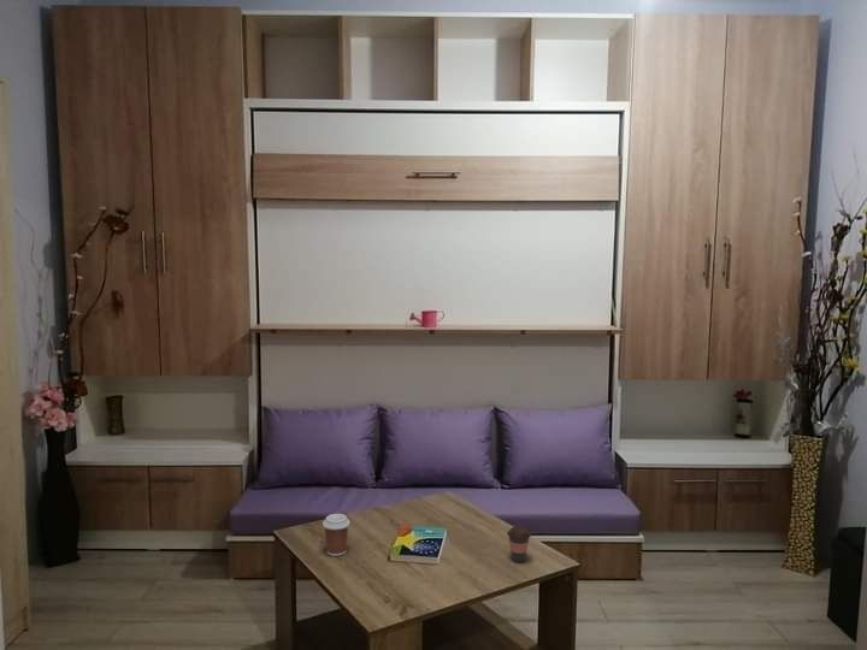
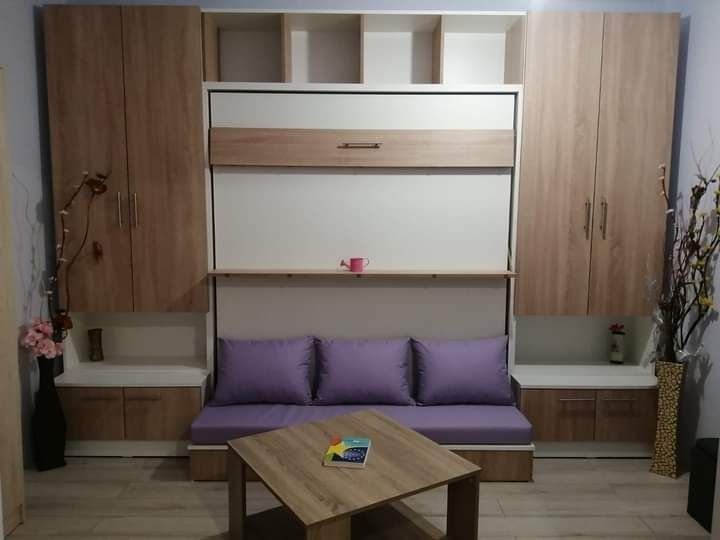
- coffee cup (336, 534)
- coffee cup (518, 544)
